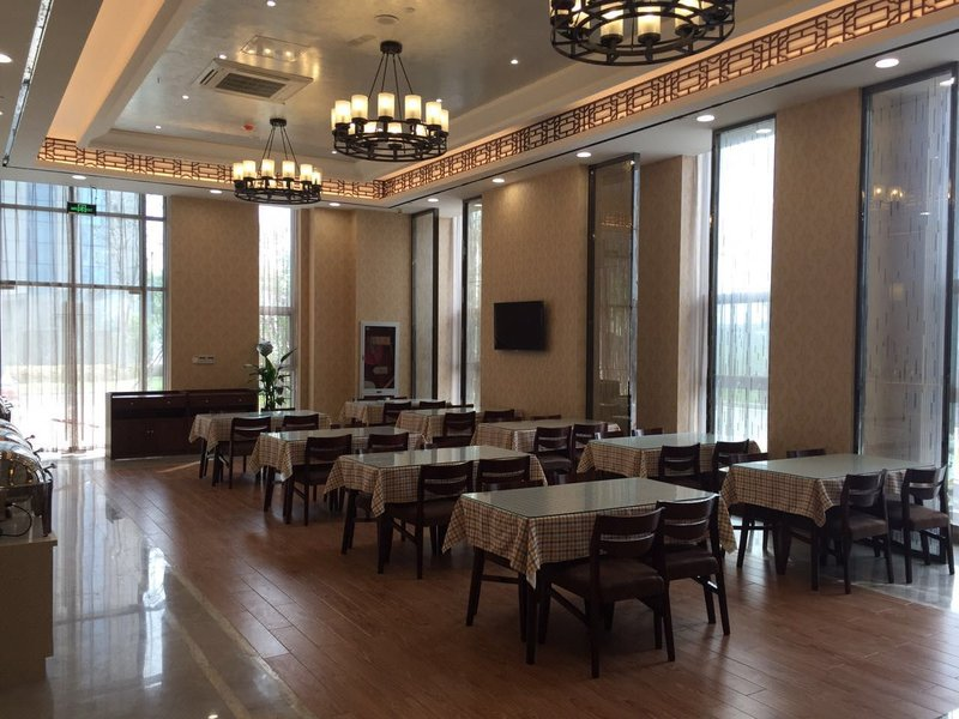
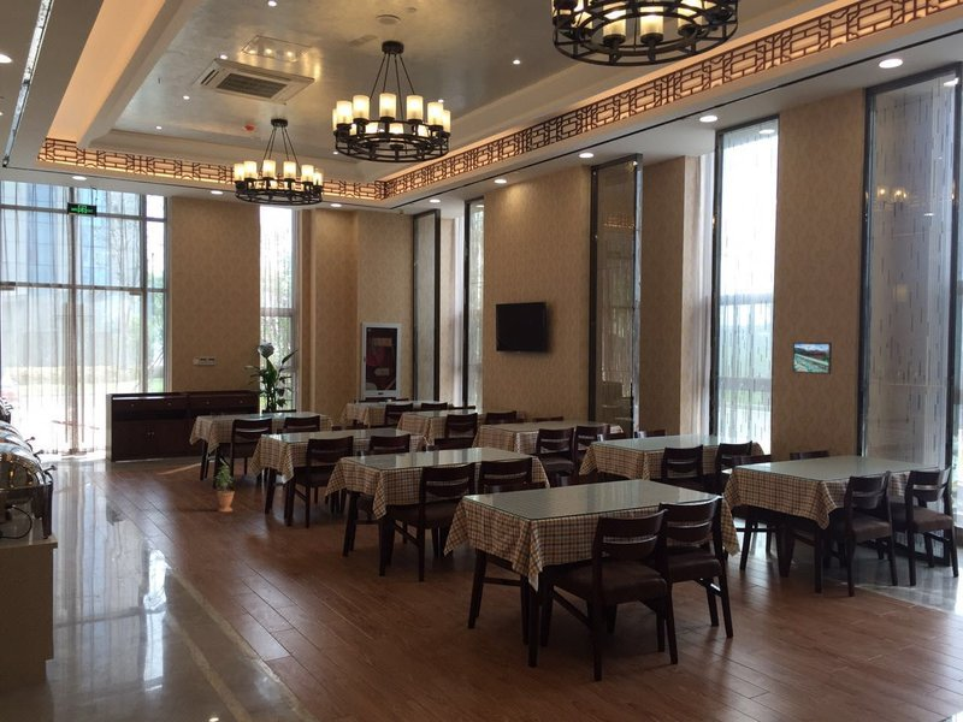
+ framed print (811, 357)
+ potted plant (223, 486)
